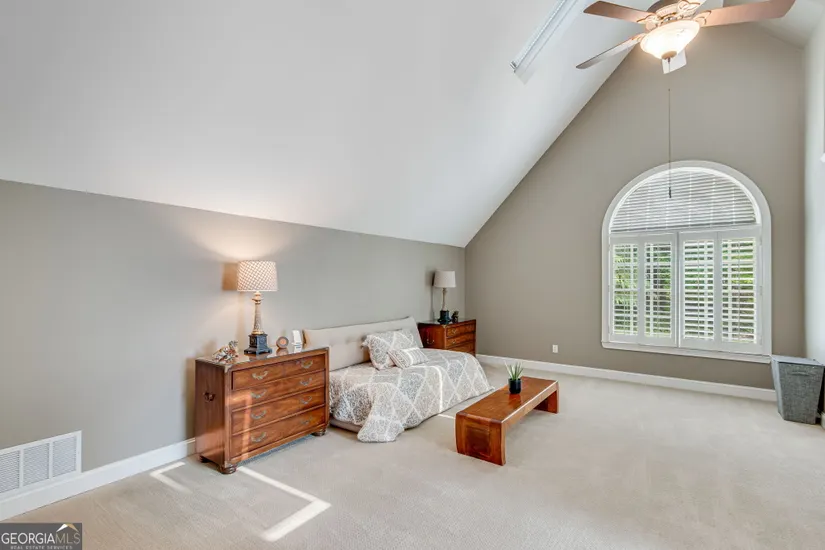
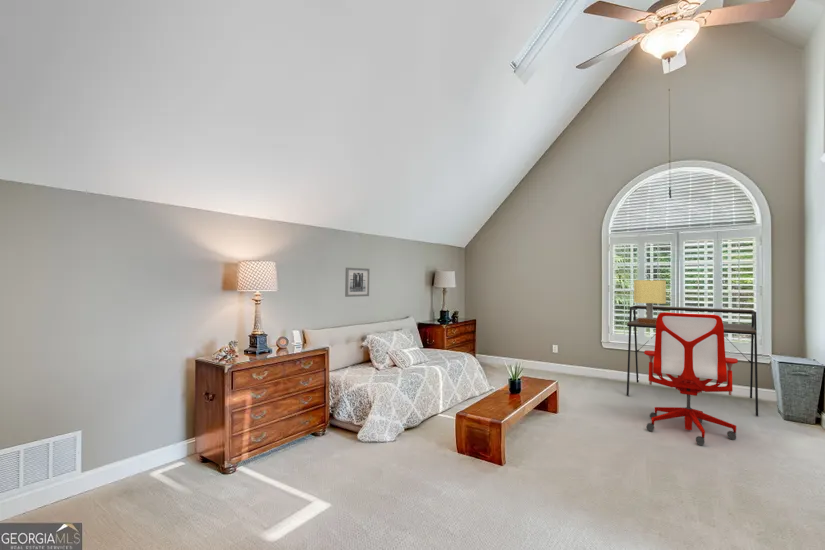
+ wall art (357, 282)
+ table lamp (649, 301)
+ desk (654, 335)
+ office chair (688, 371)
